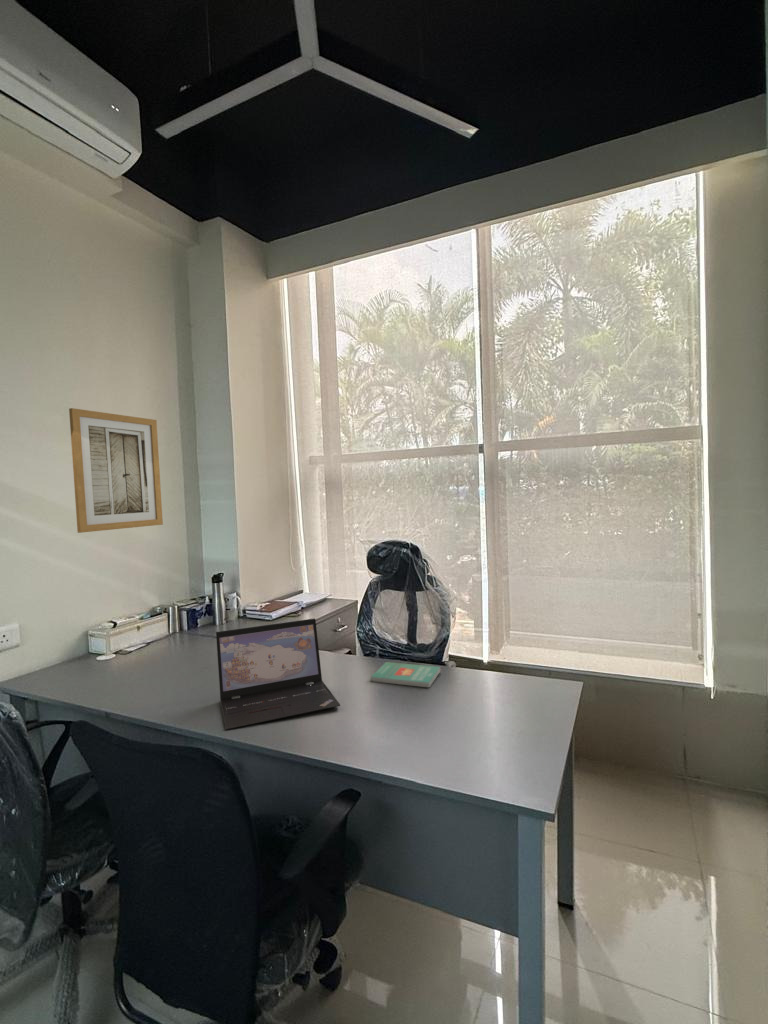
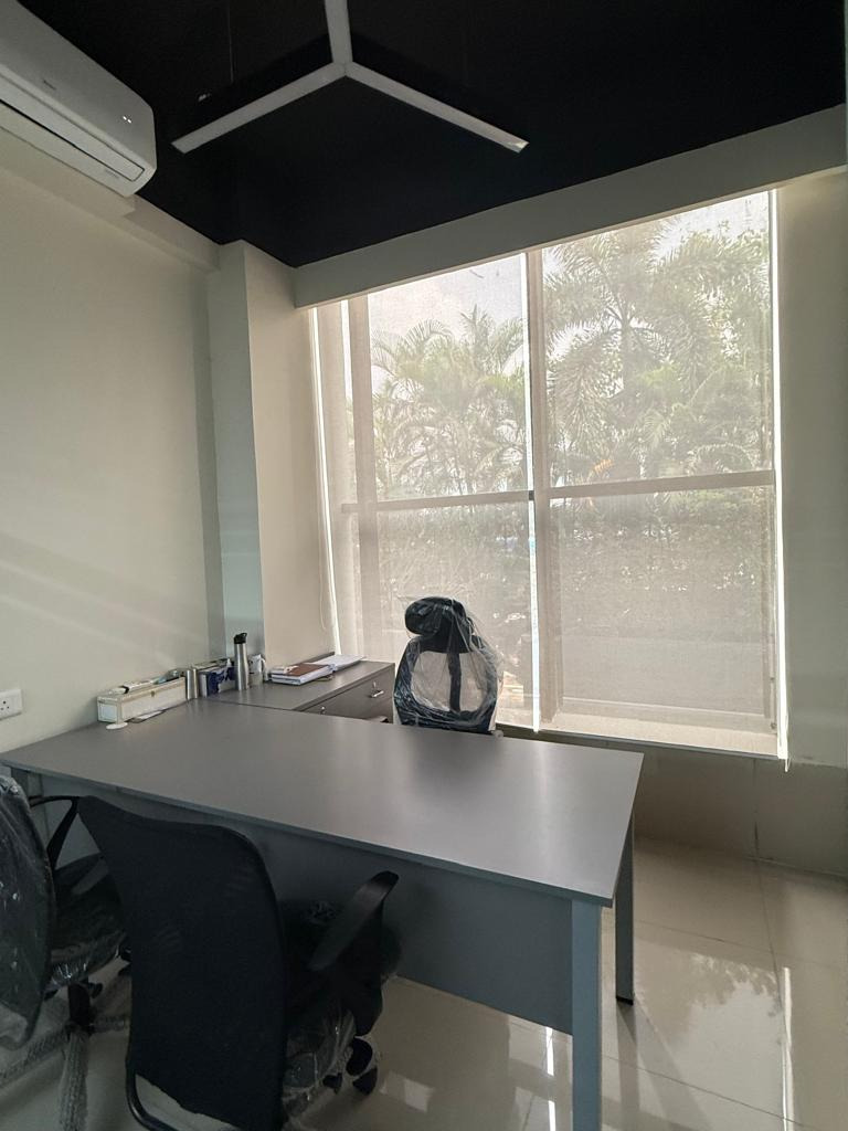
- book (406, 673)
- wall art (120, 471)
- laptop (275, 668)
